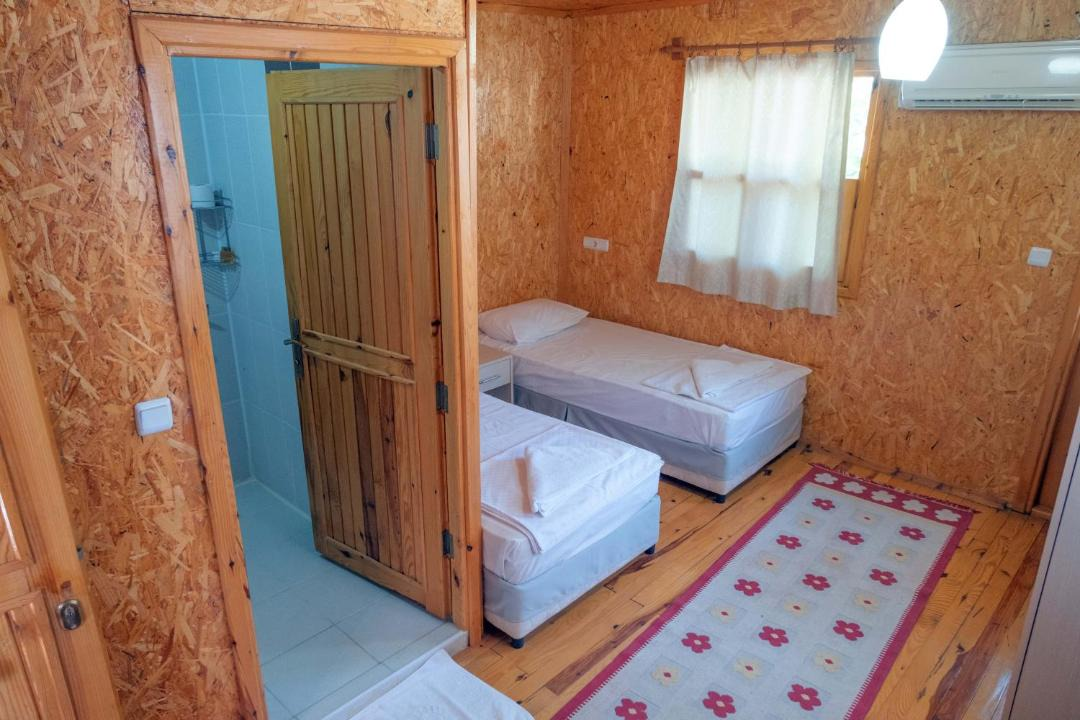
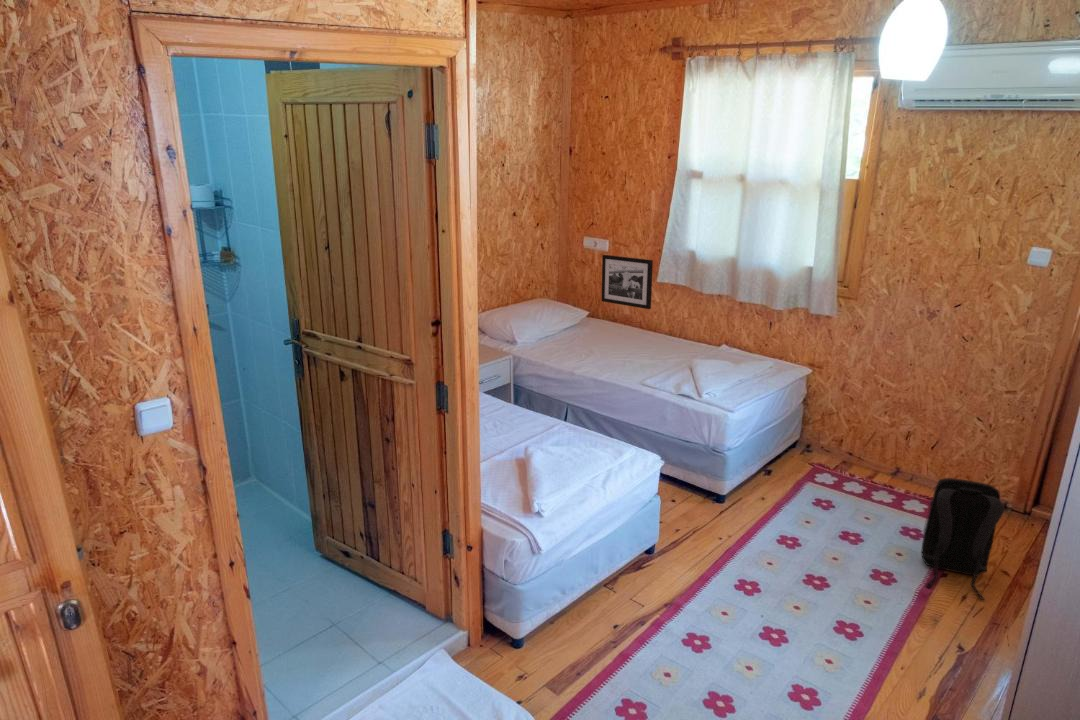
+ picture frame (626, 281)
+ backpack (960, 528)
